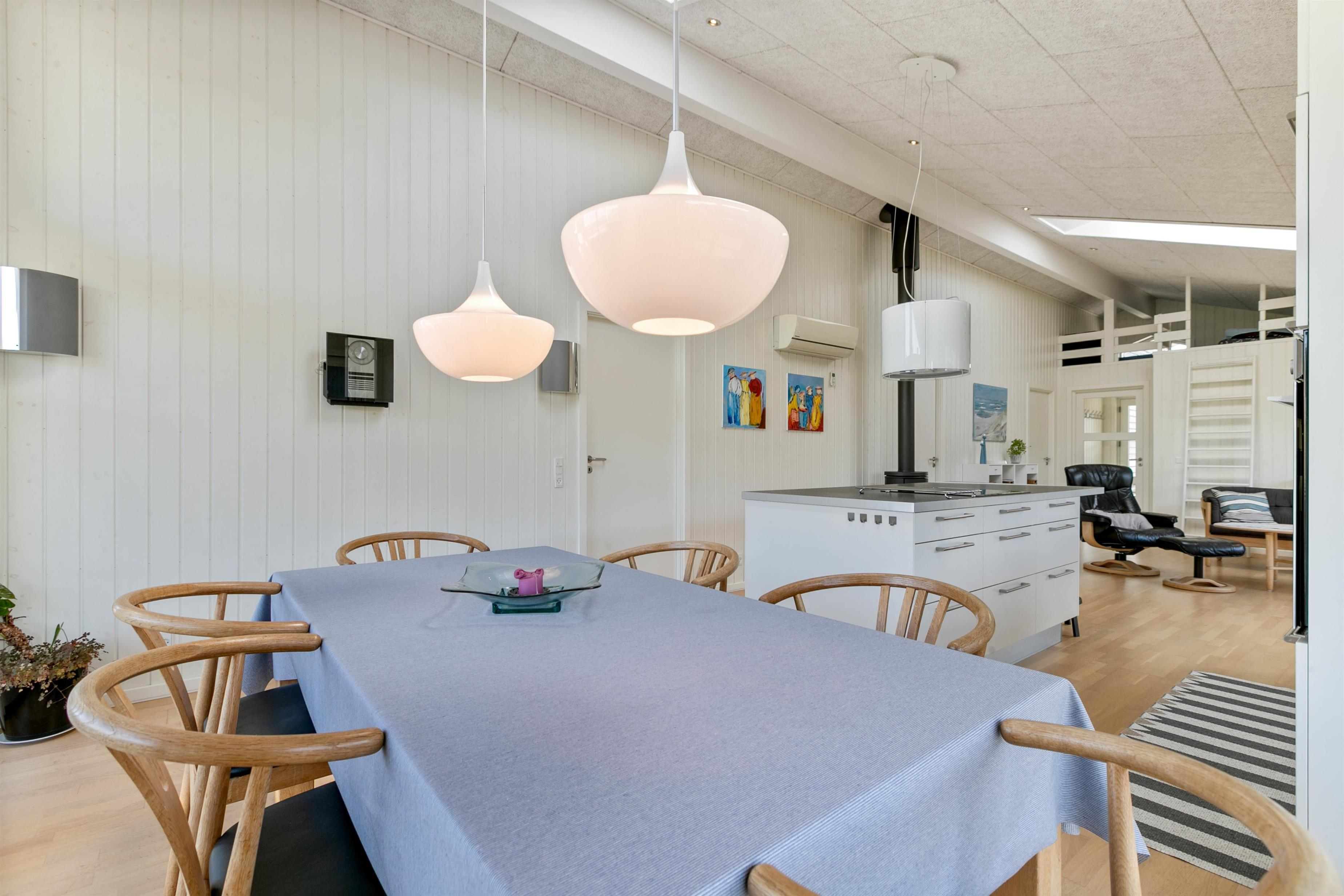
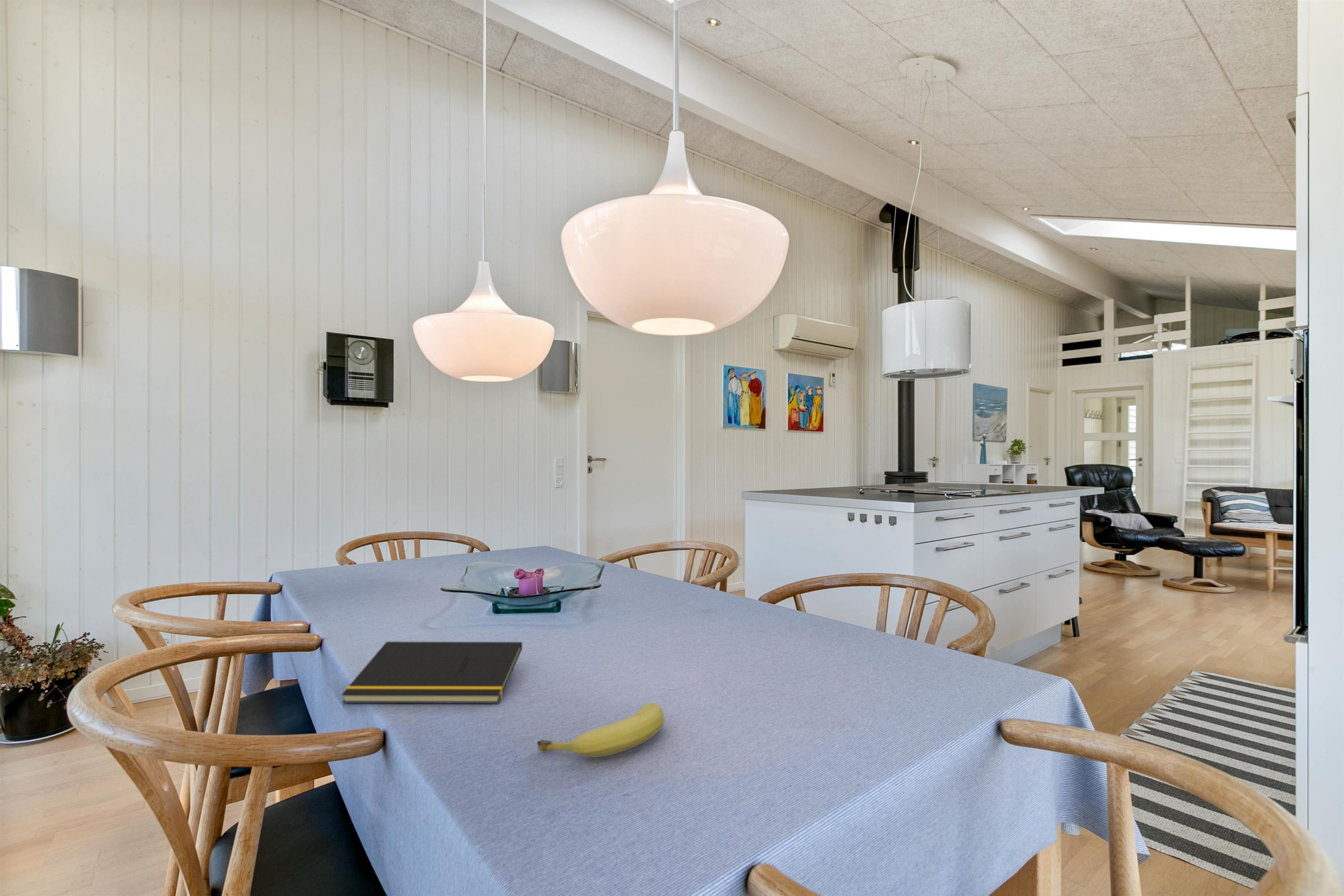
+ notepad (439, 670)
+ fruit (614, 728)
